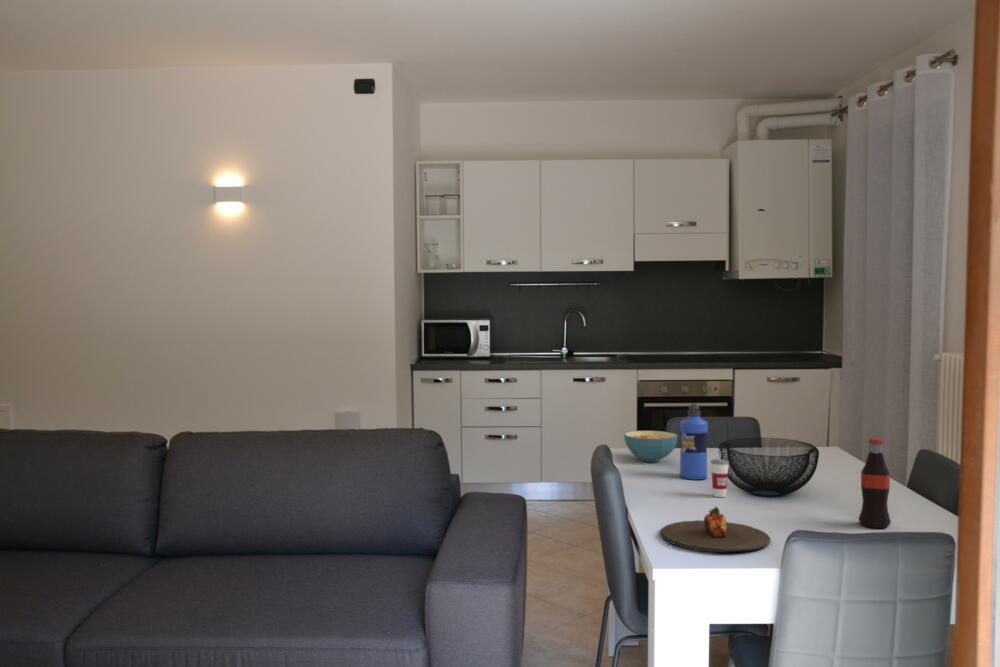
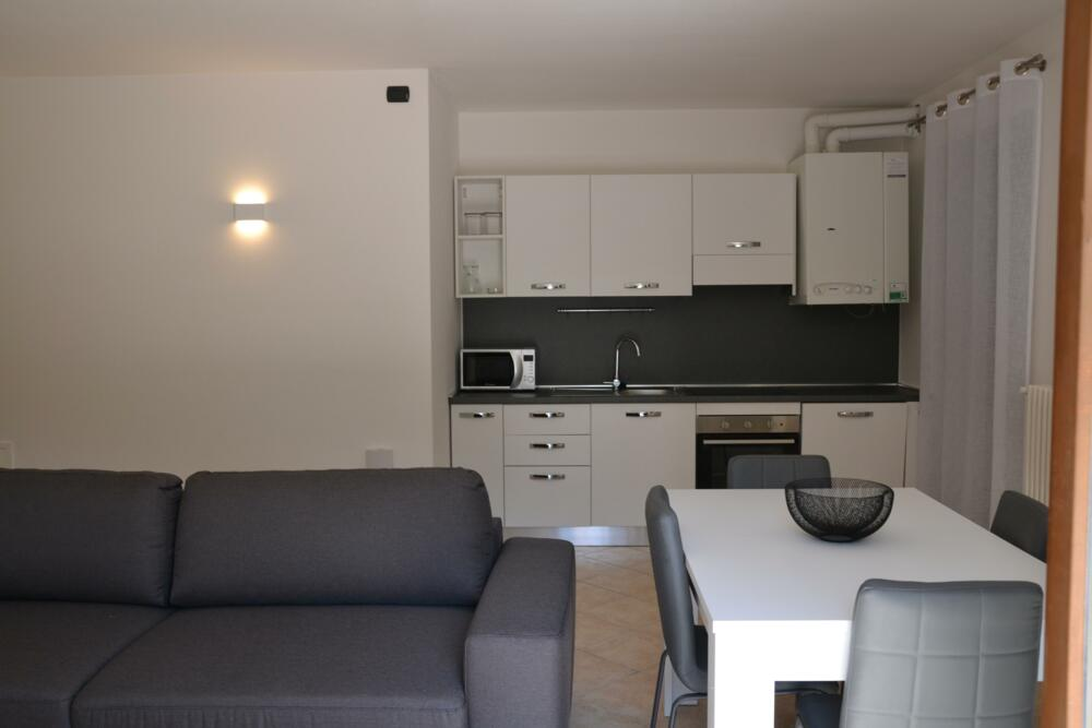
- water bottle (693, 440)
- plate (714, 522)
- bottle (875, 481)
- cereal bowl (650, 447)
- cup (719, 472)
